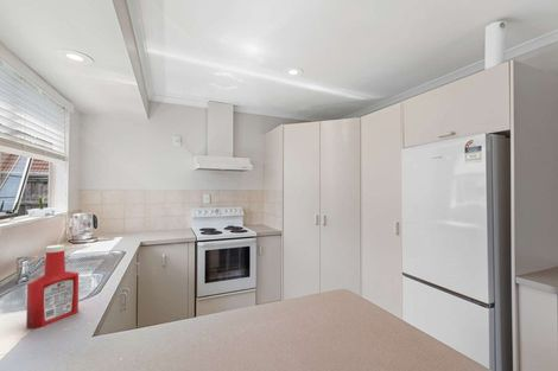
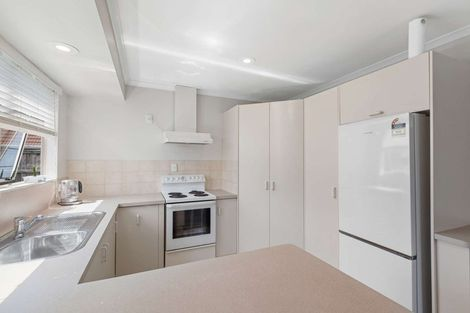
- soap bottle (55, 281)
